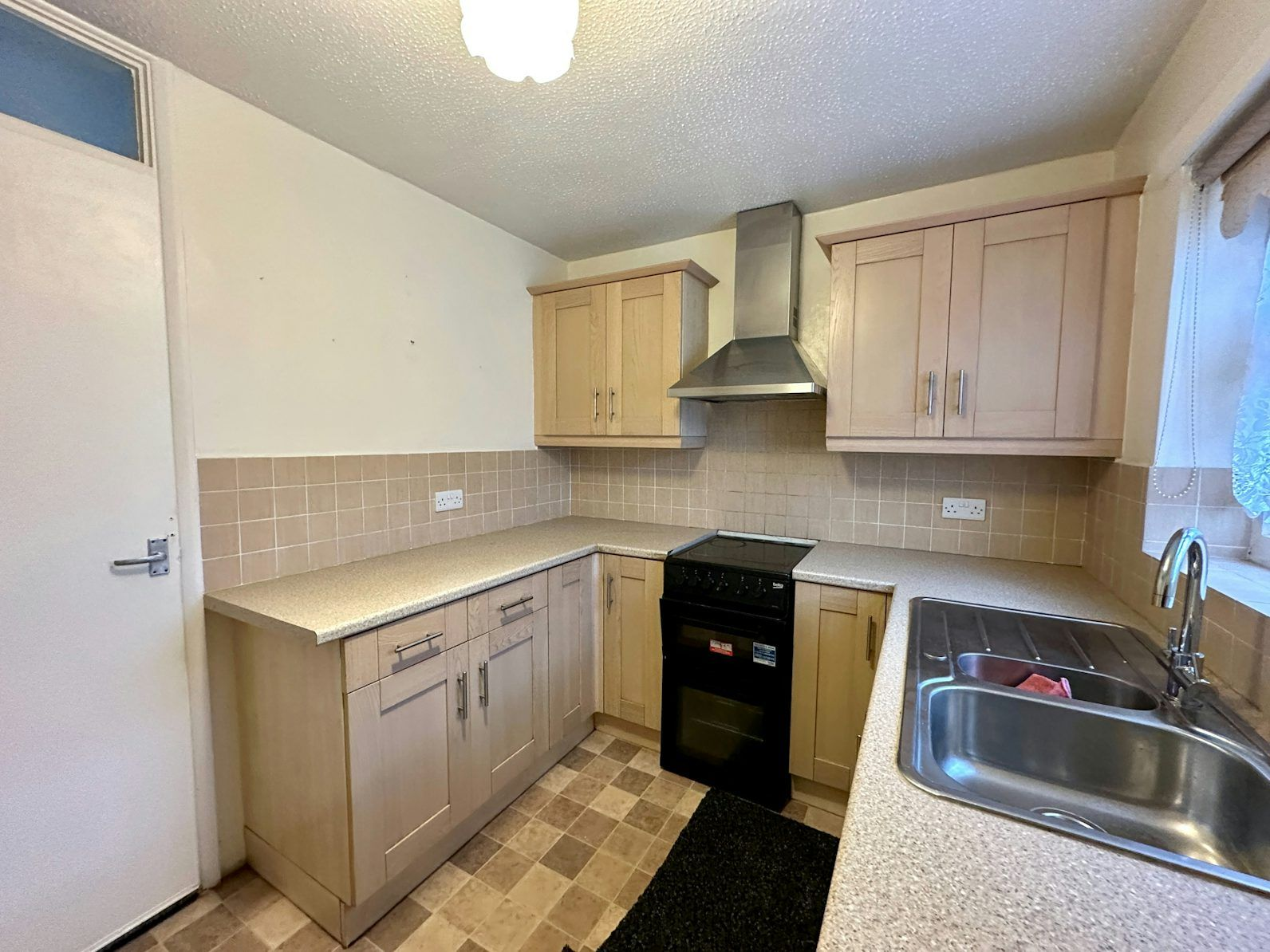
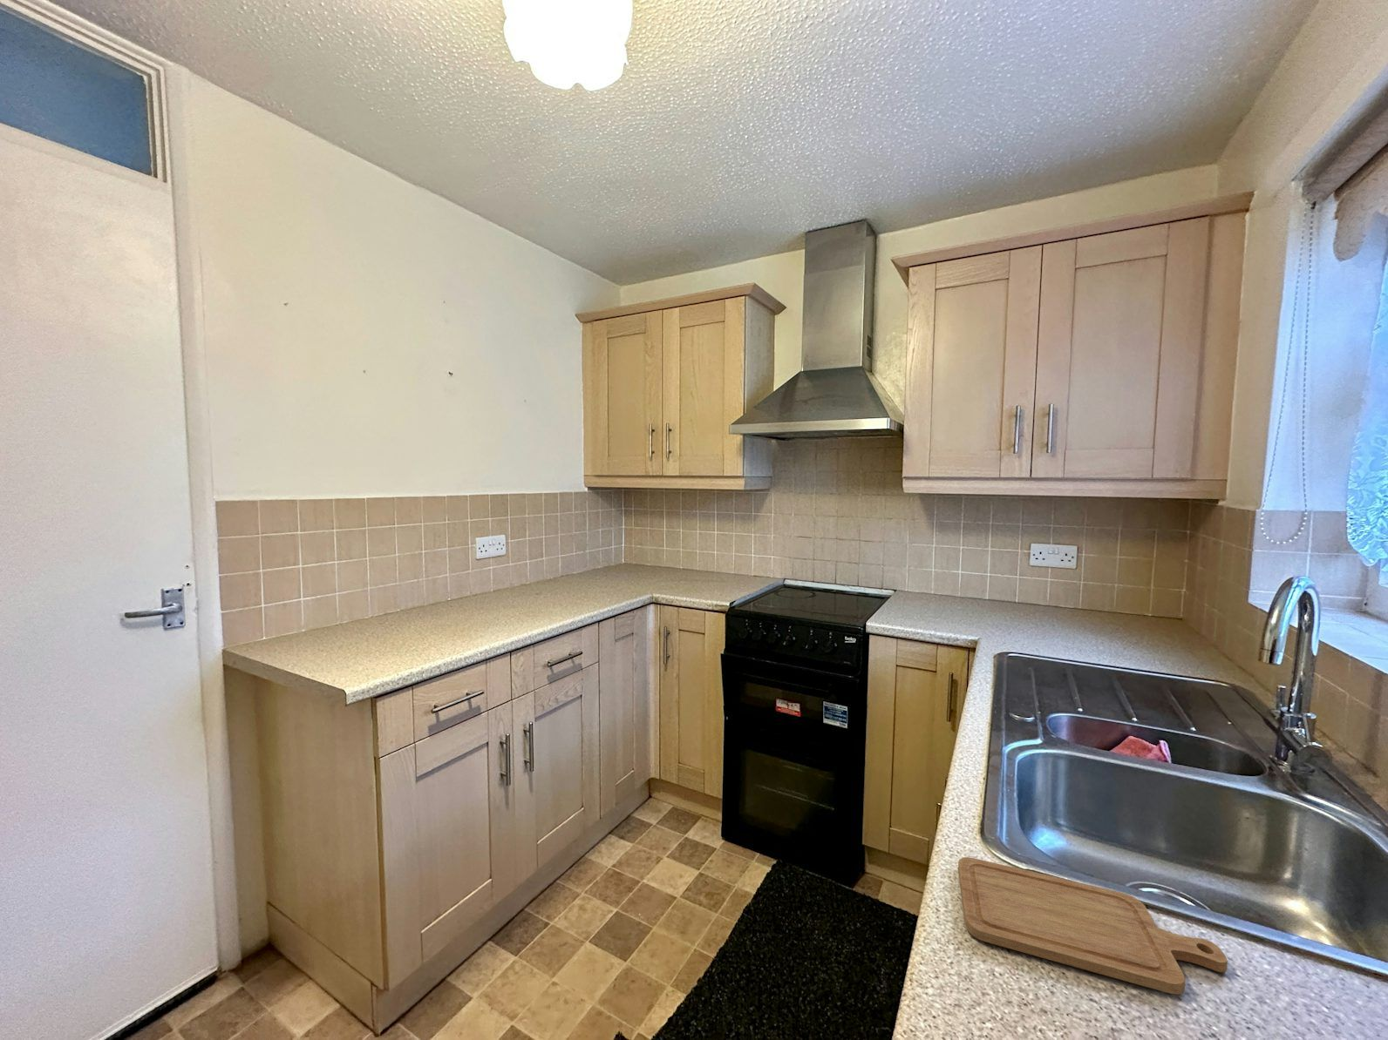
+ chopping board (1083, 922)
